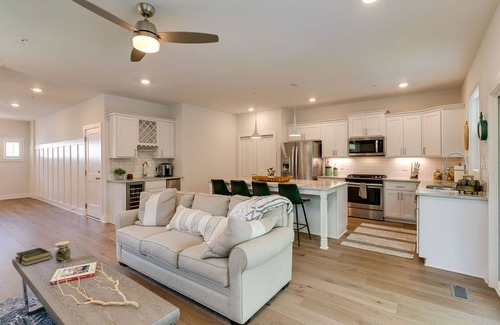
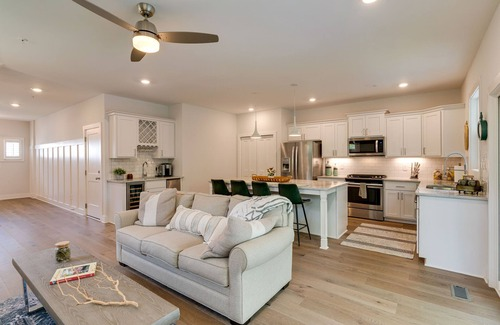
- book (33, 255)
